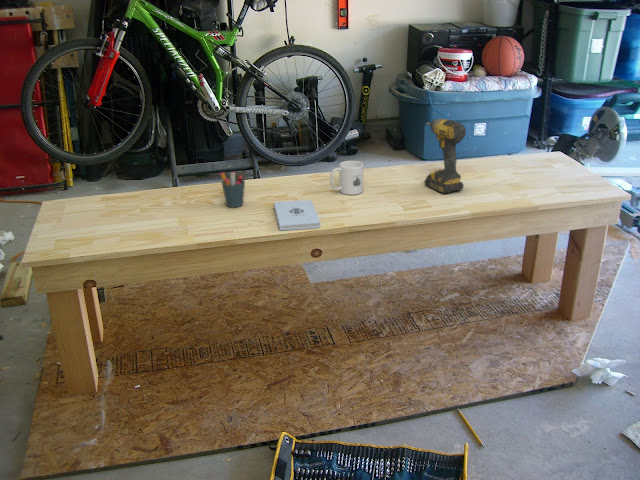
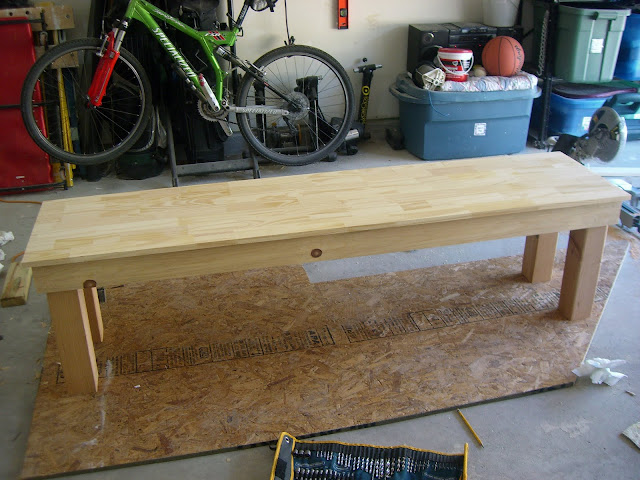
- pen holder (233, 187)
- power drill (443, 152)
- mug (346, 178)
- notepad (296, 214)
